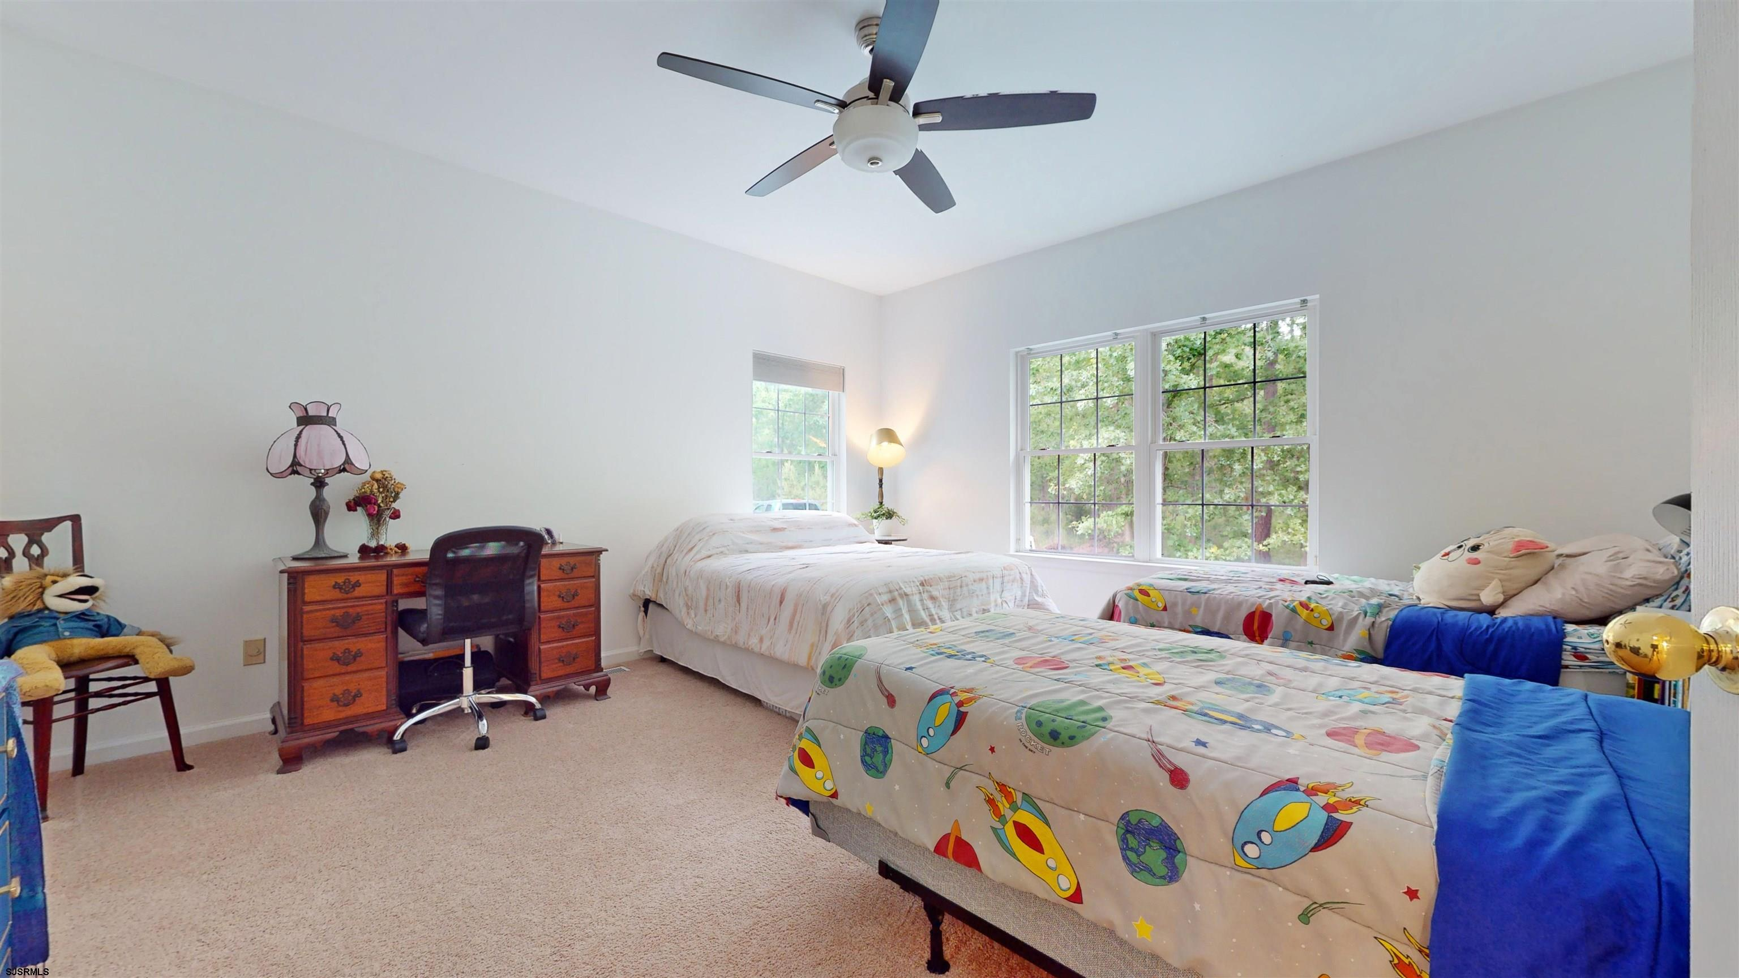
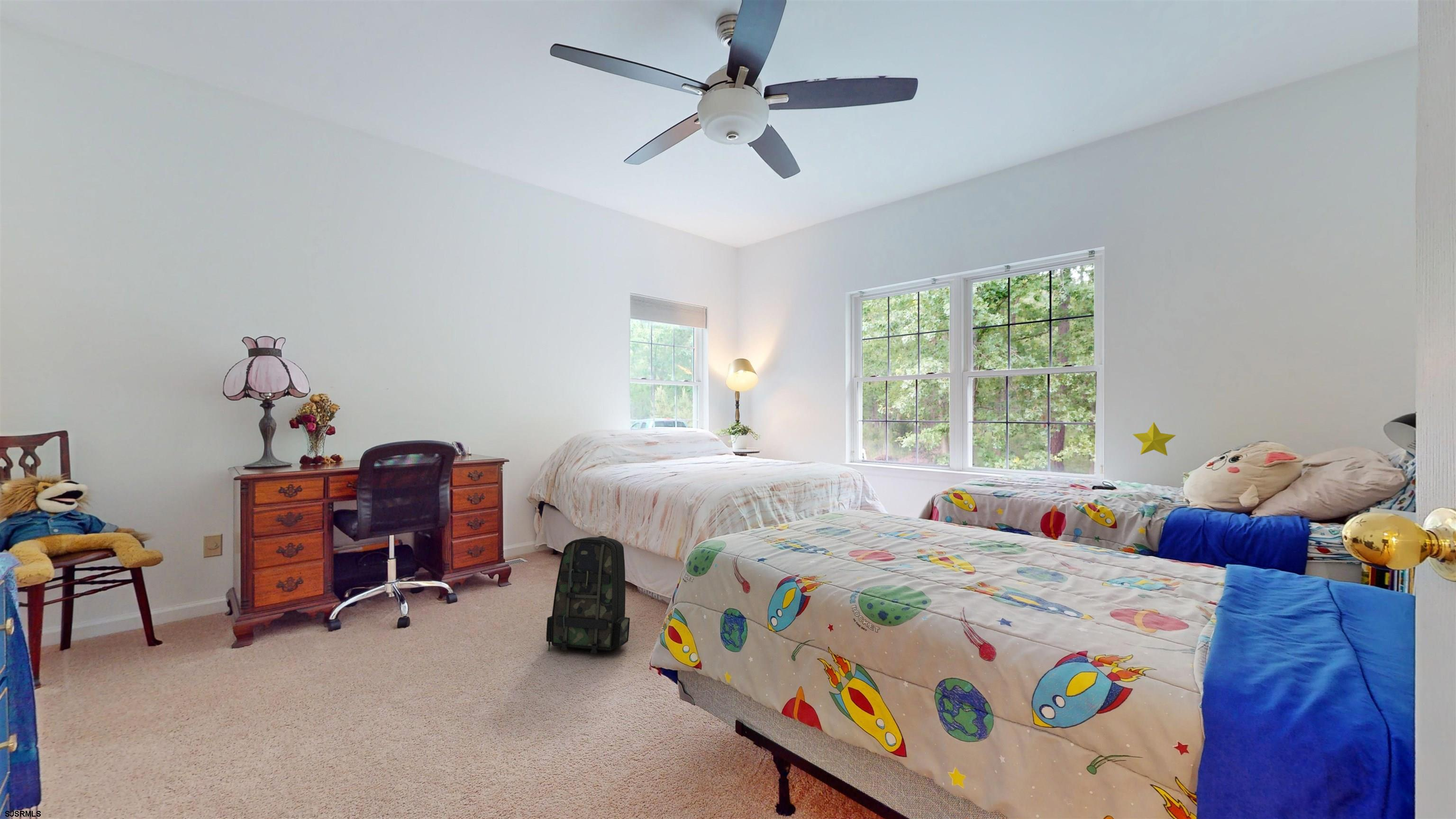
+ decorative star (1154, 438)
+ backpack (594, 589)
